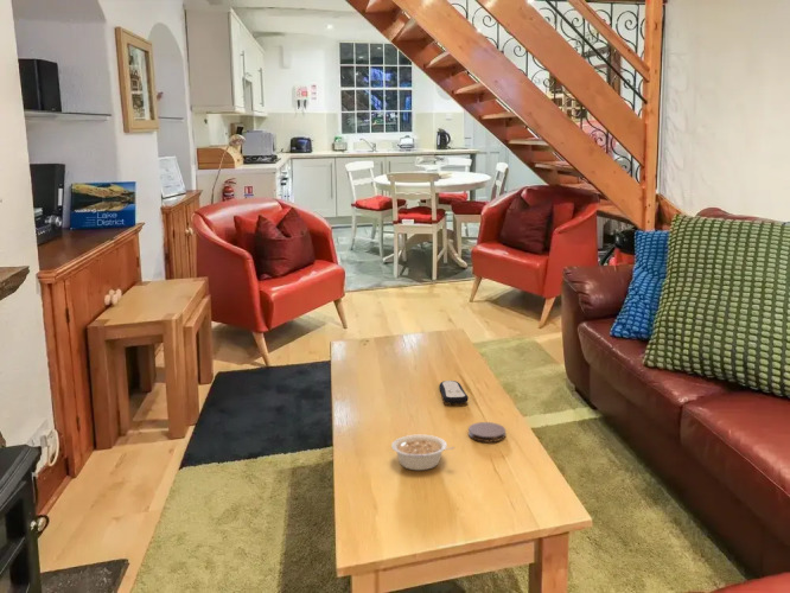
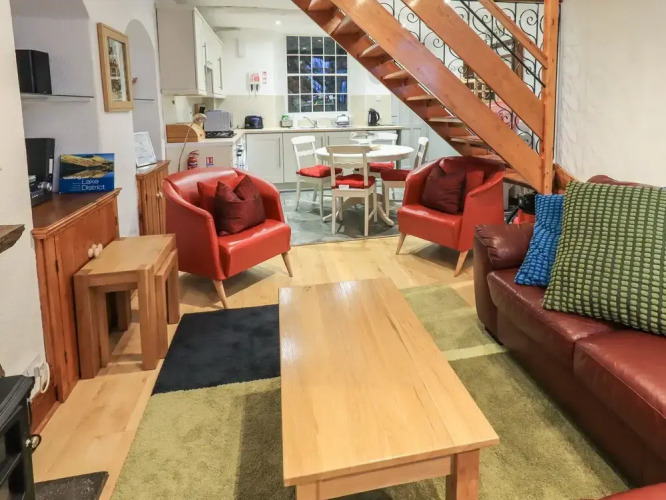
- coaster (486, 431)
- legume (421, 451)
- remote control (452, 391)
